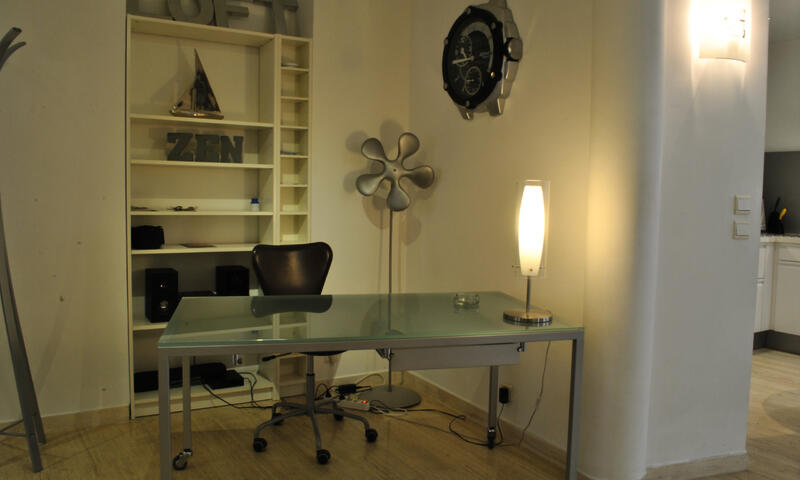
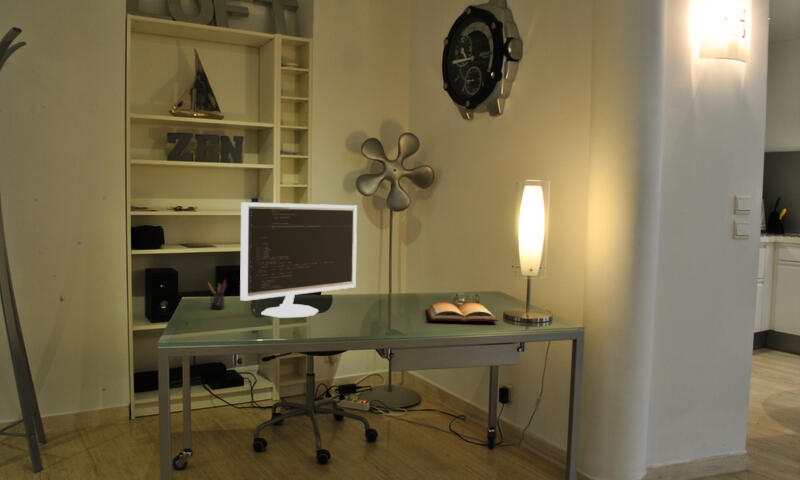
+ pen holder (218, 293)
+ bible (460, 311)
+ computer monitor (295, 259)
